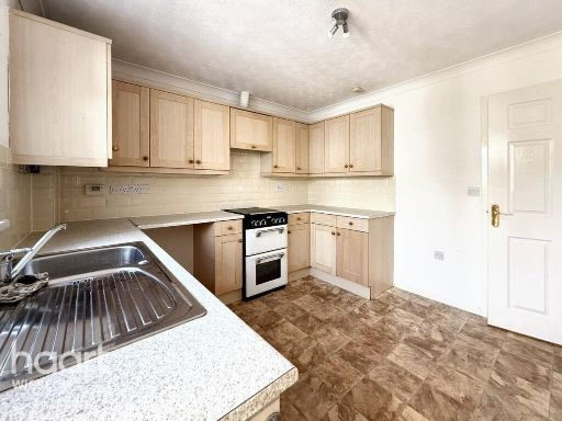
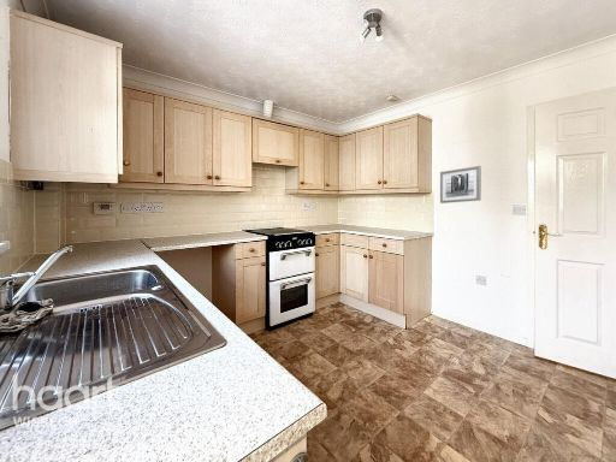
+ wall art (458, 185)
